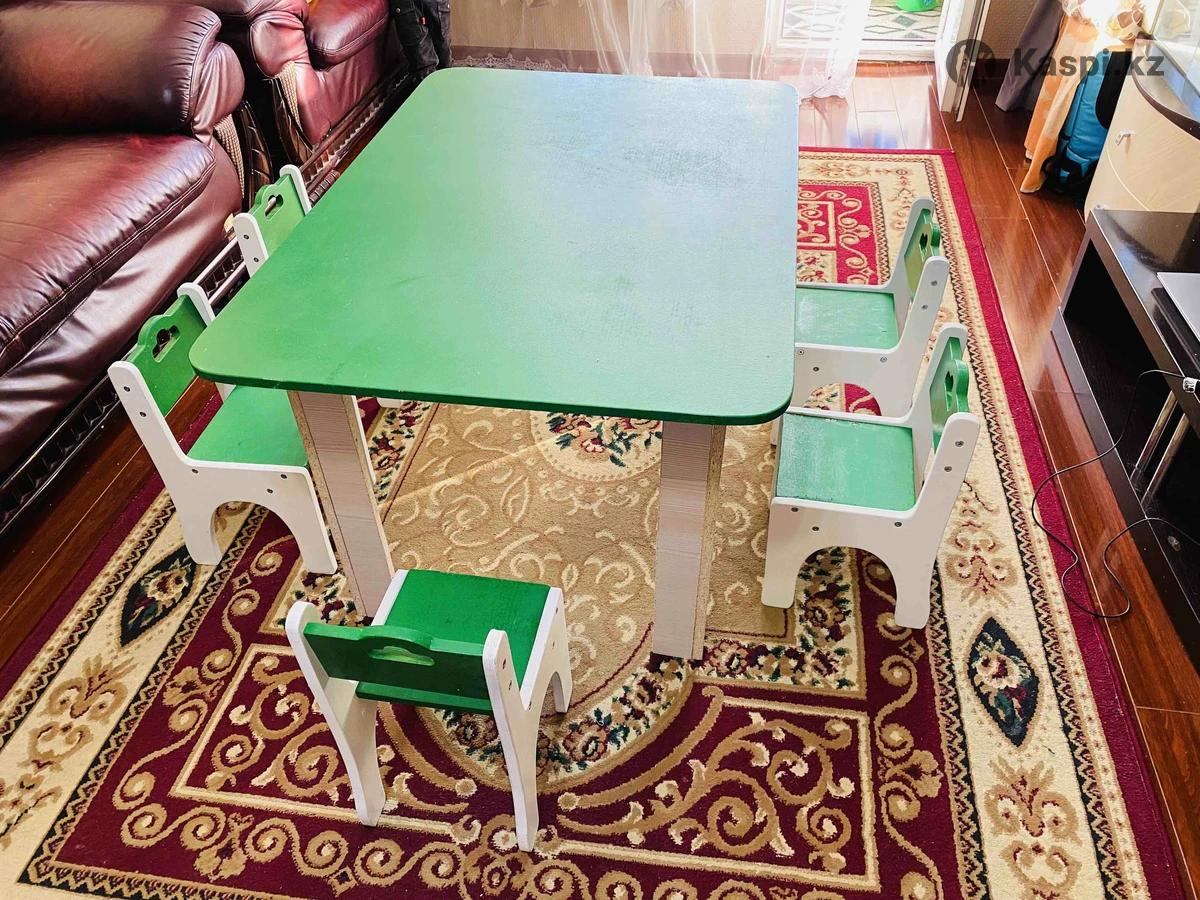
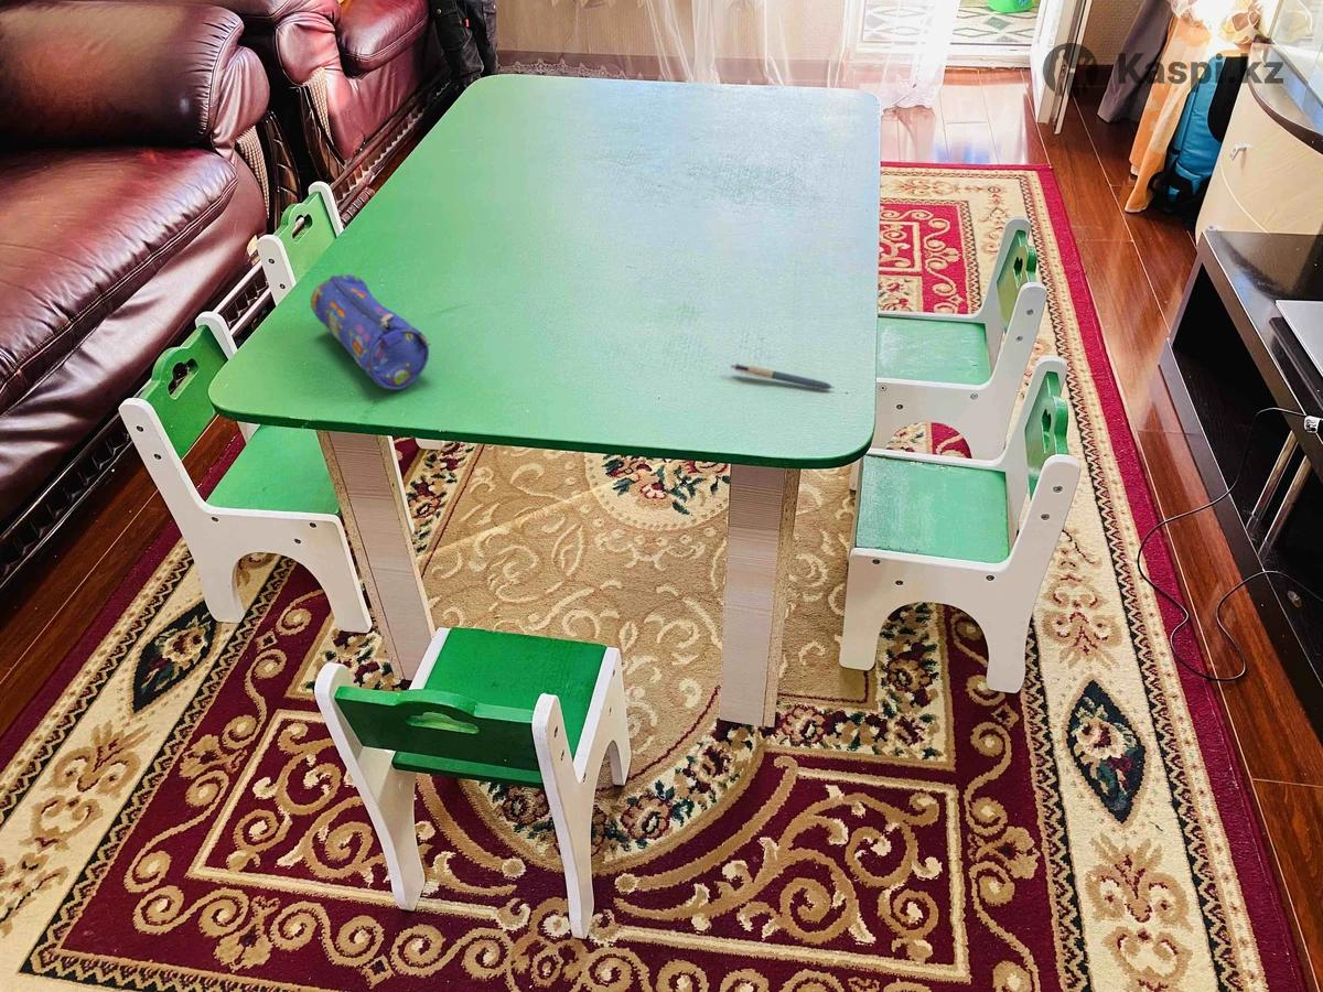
+ pencil case (368, 326)
+ pen (781, 377)
